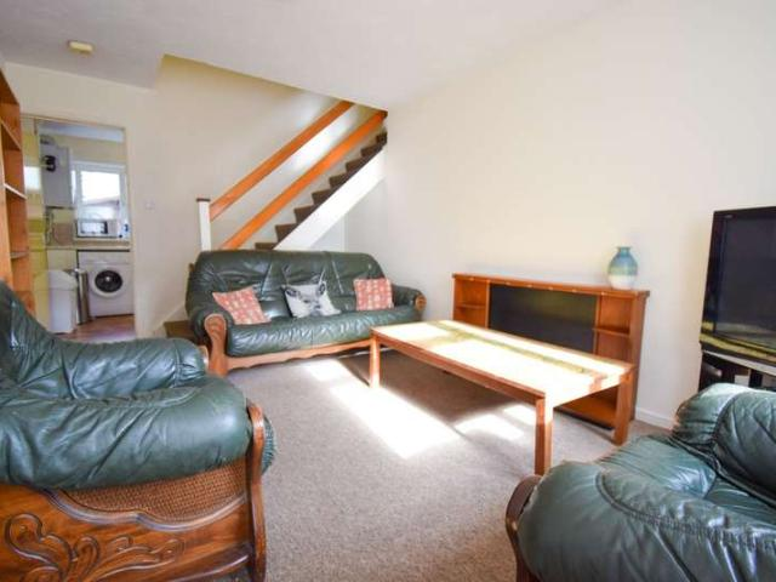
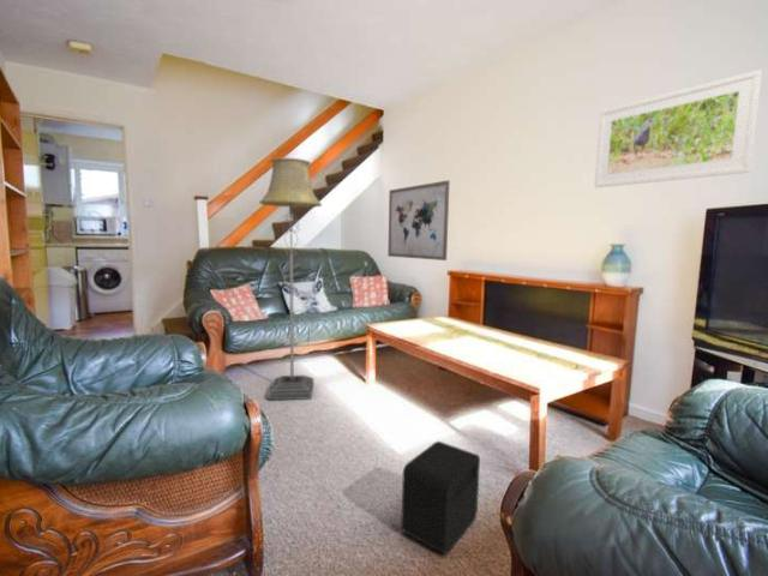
+ floor lamp (290, 280)
+ wall art (415, 222)
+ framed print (665, 137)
+ air purifier (439, 491)
